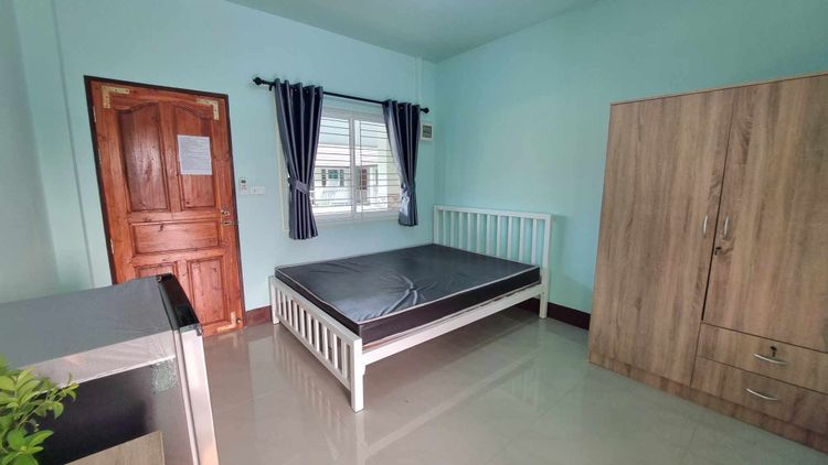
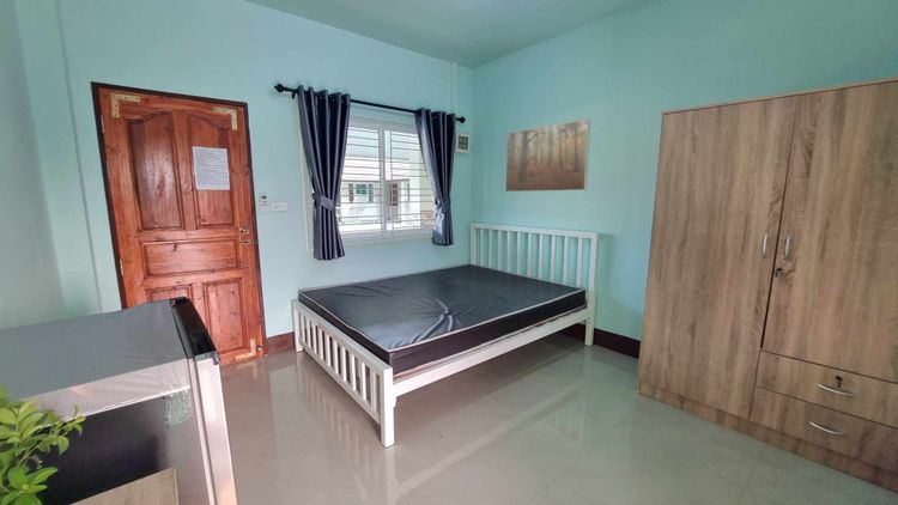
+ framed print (542, 159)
